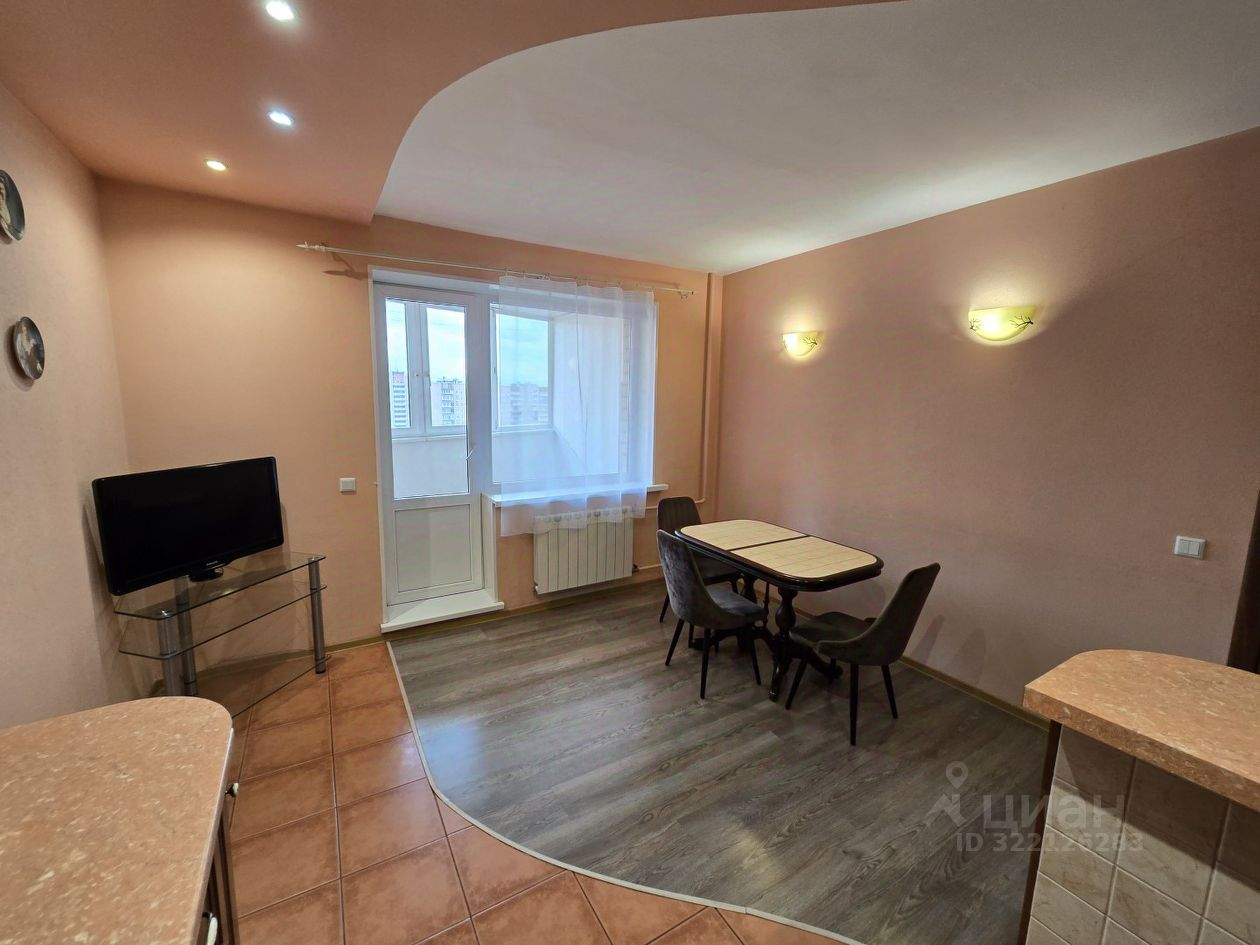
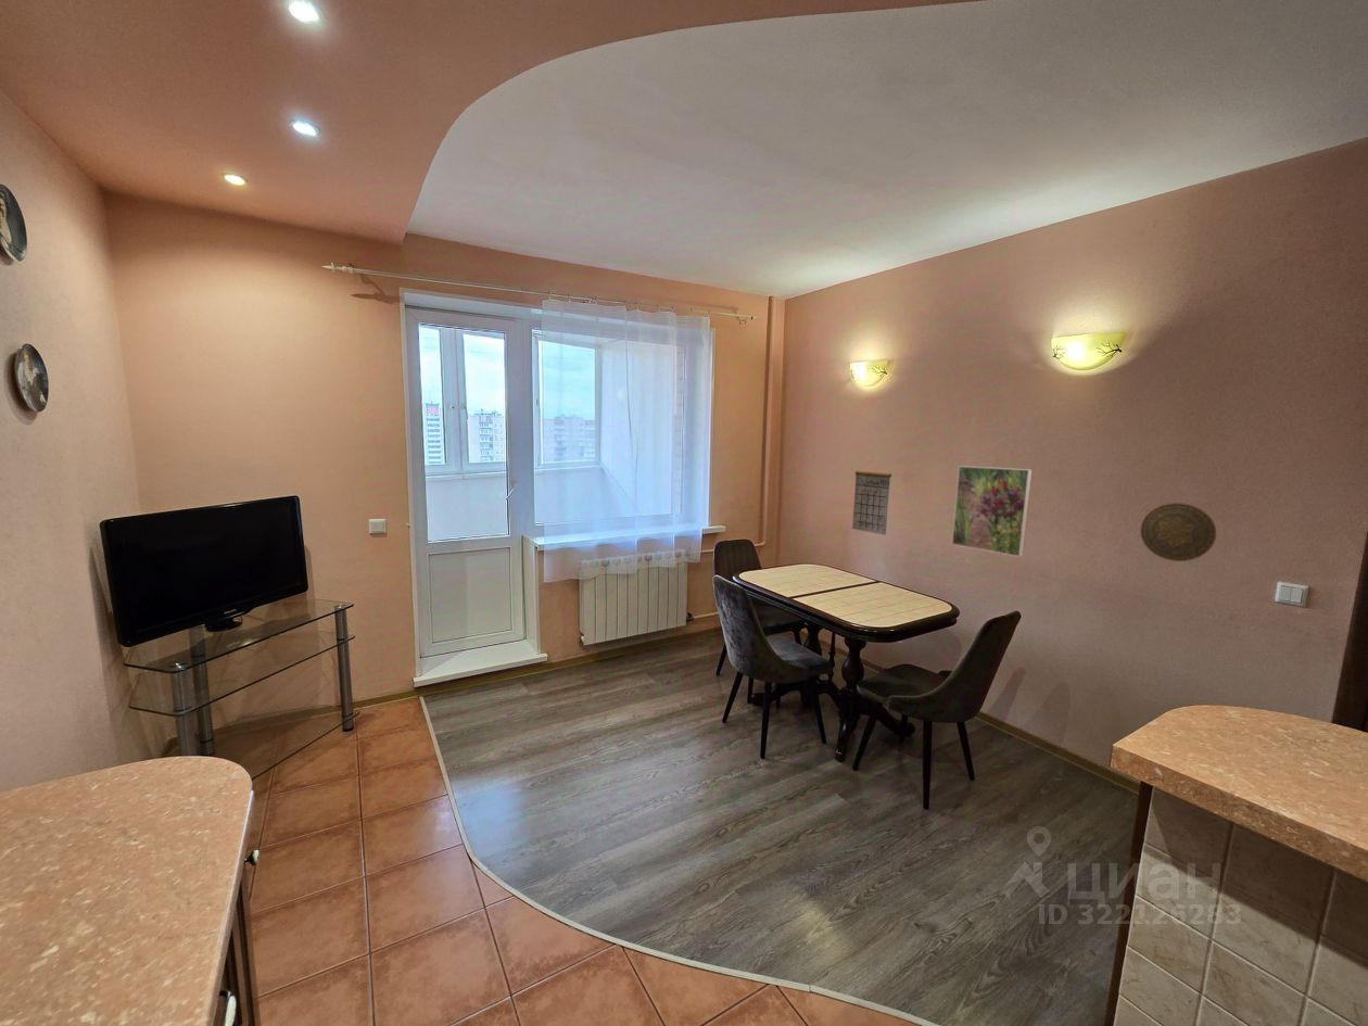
+ calendar (871, 495)
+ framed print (989, 509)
+ decorative plate (1175, 532)
